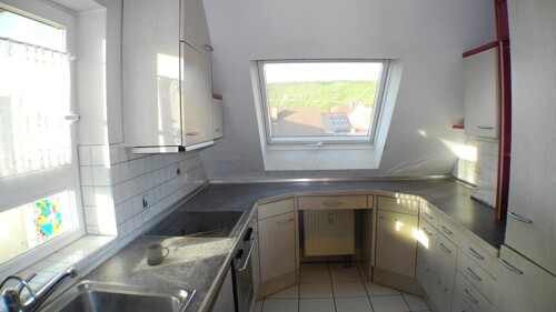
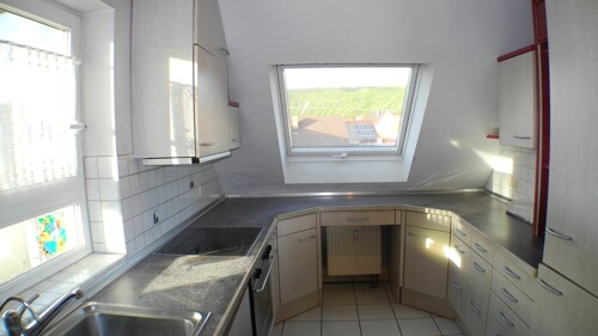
- cup (158, 253)
